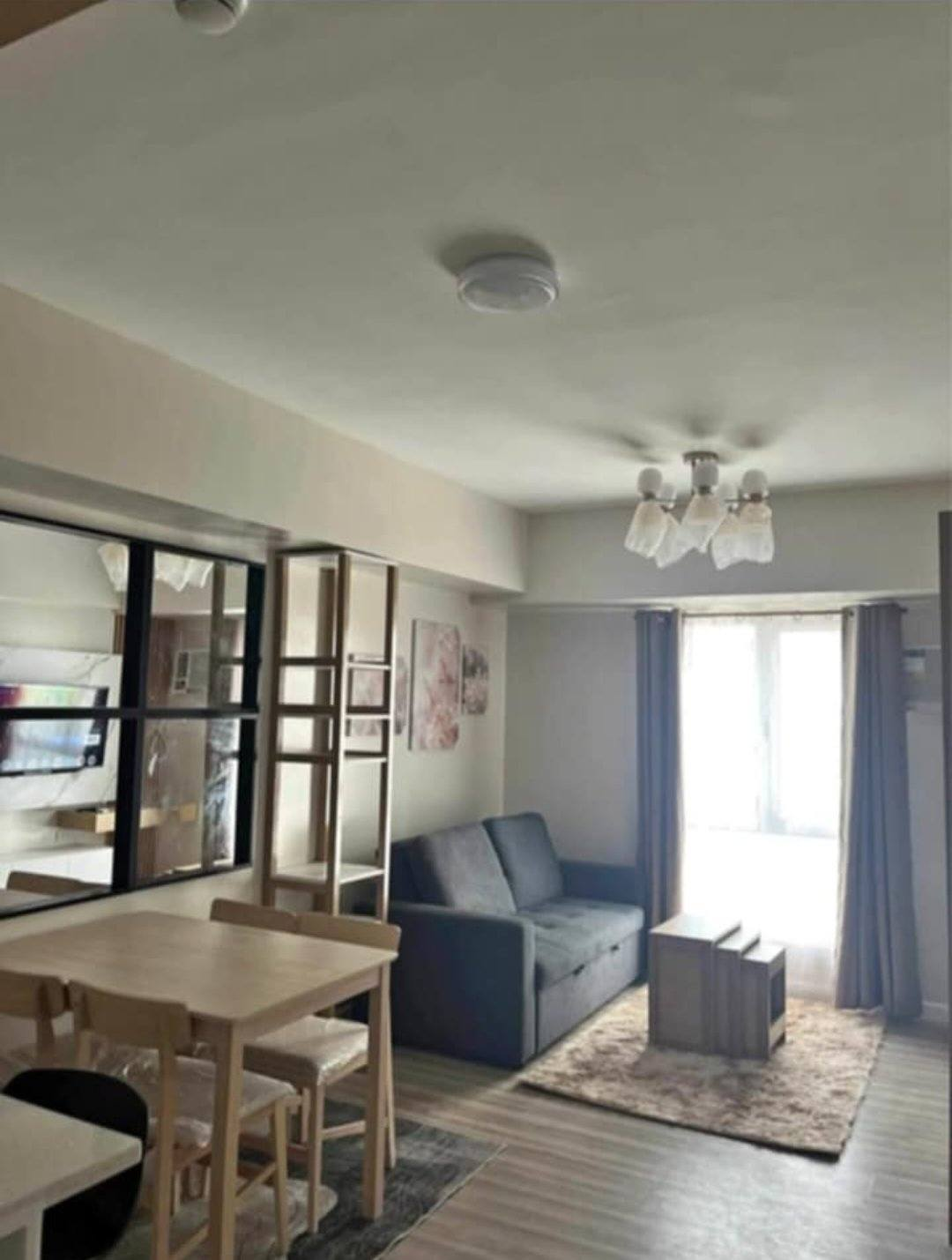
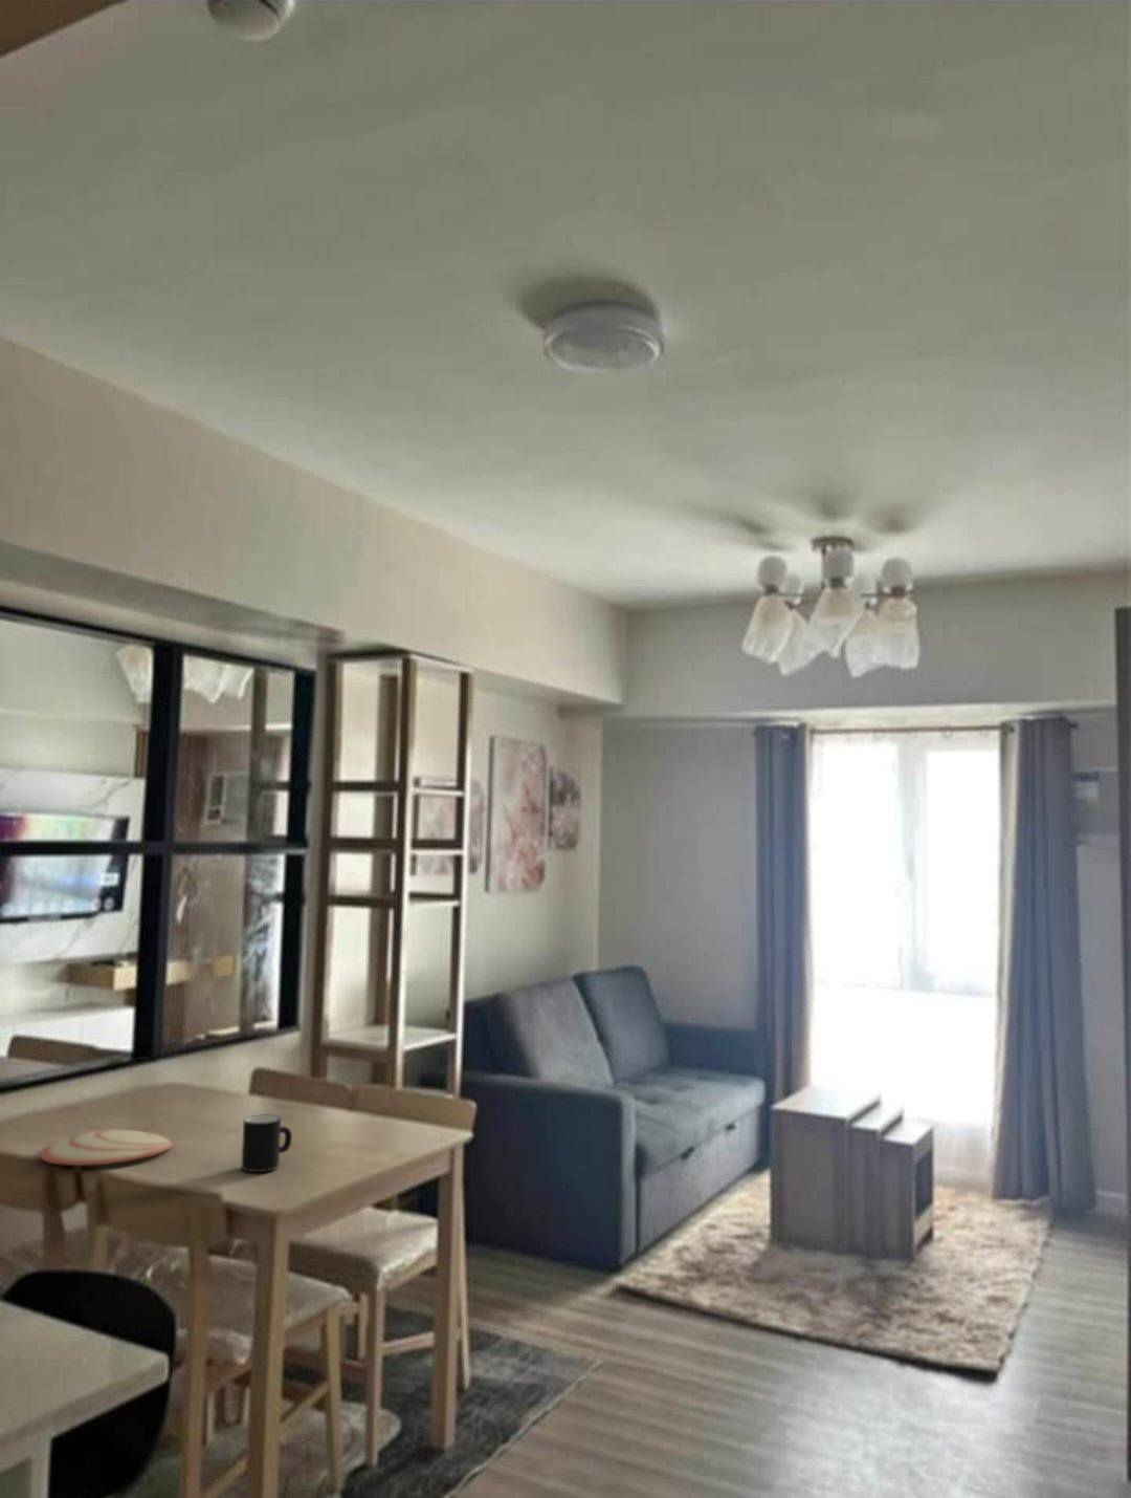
+ plate (108, 1143)
+ mug (268, 1141)
